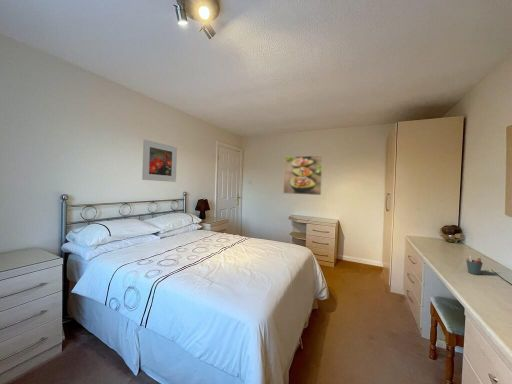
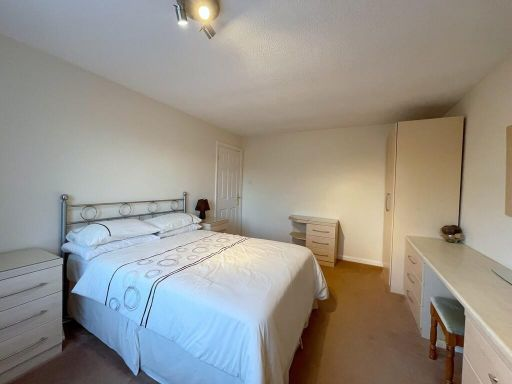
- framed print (160, 162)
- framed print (302, 175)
- pen holder (473, 263)
